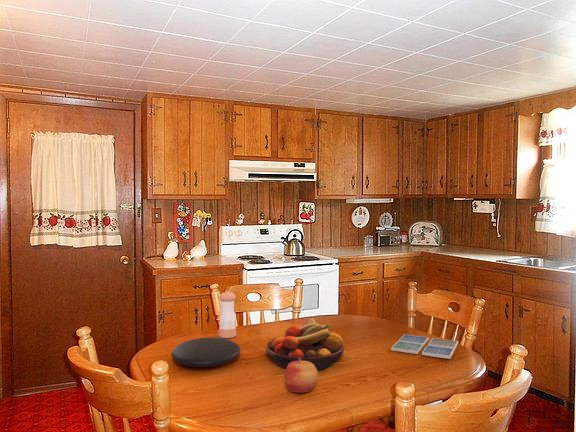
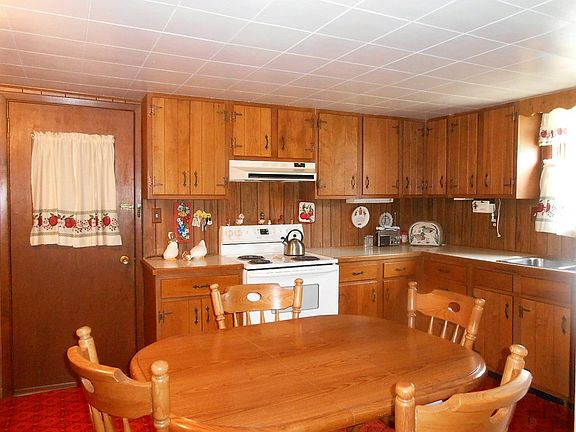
- fruit bowl (304, 341)
- pepper shaker (227, 313)
- plate (206, 351)
- drink coaster (424, 345)
- apple (301, 374)
